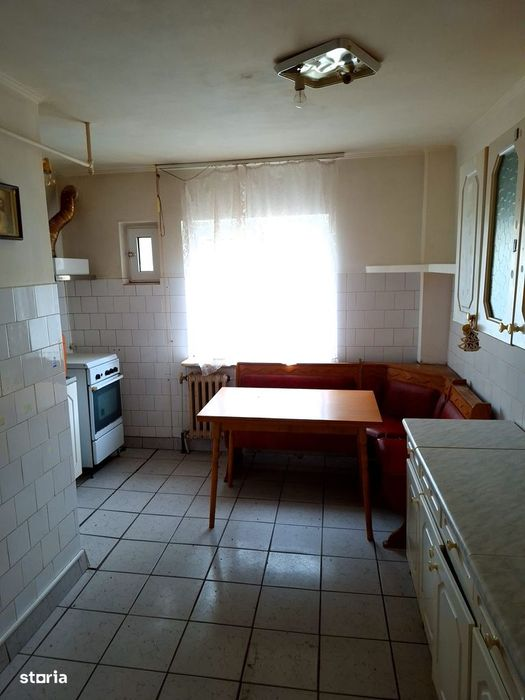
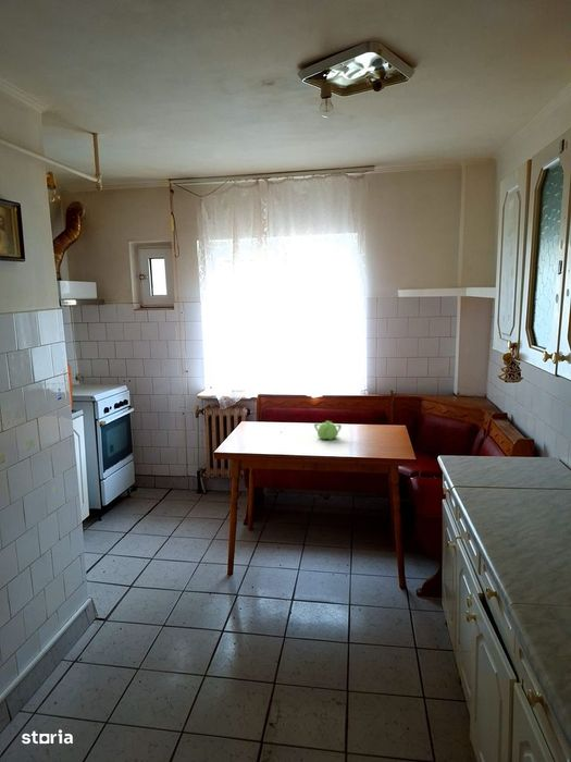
+ teapot (327, 429)
